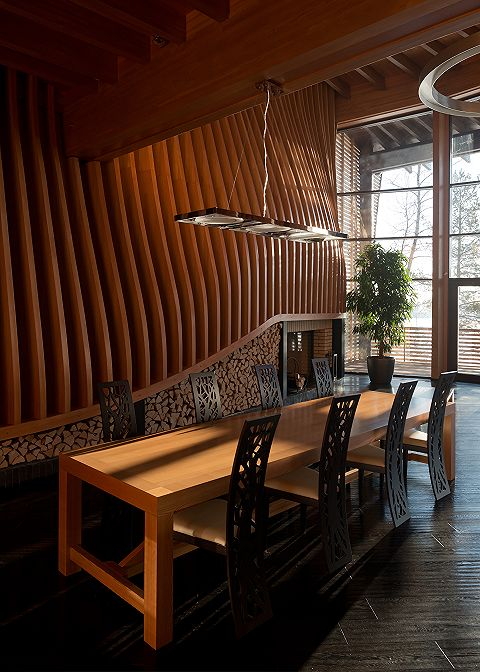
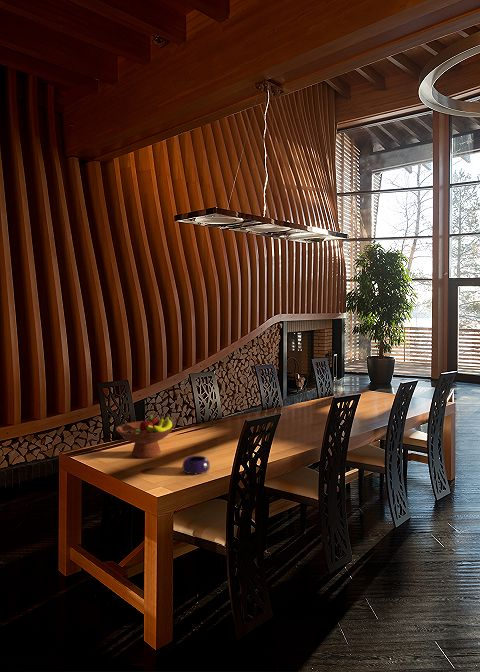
+ fruit bowl (145, 435)
+ bowl (197, 464)
